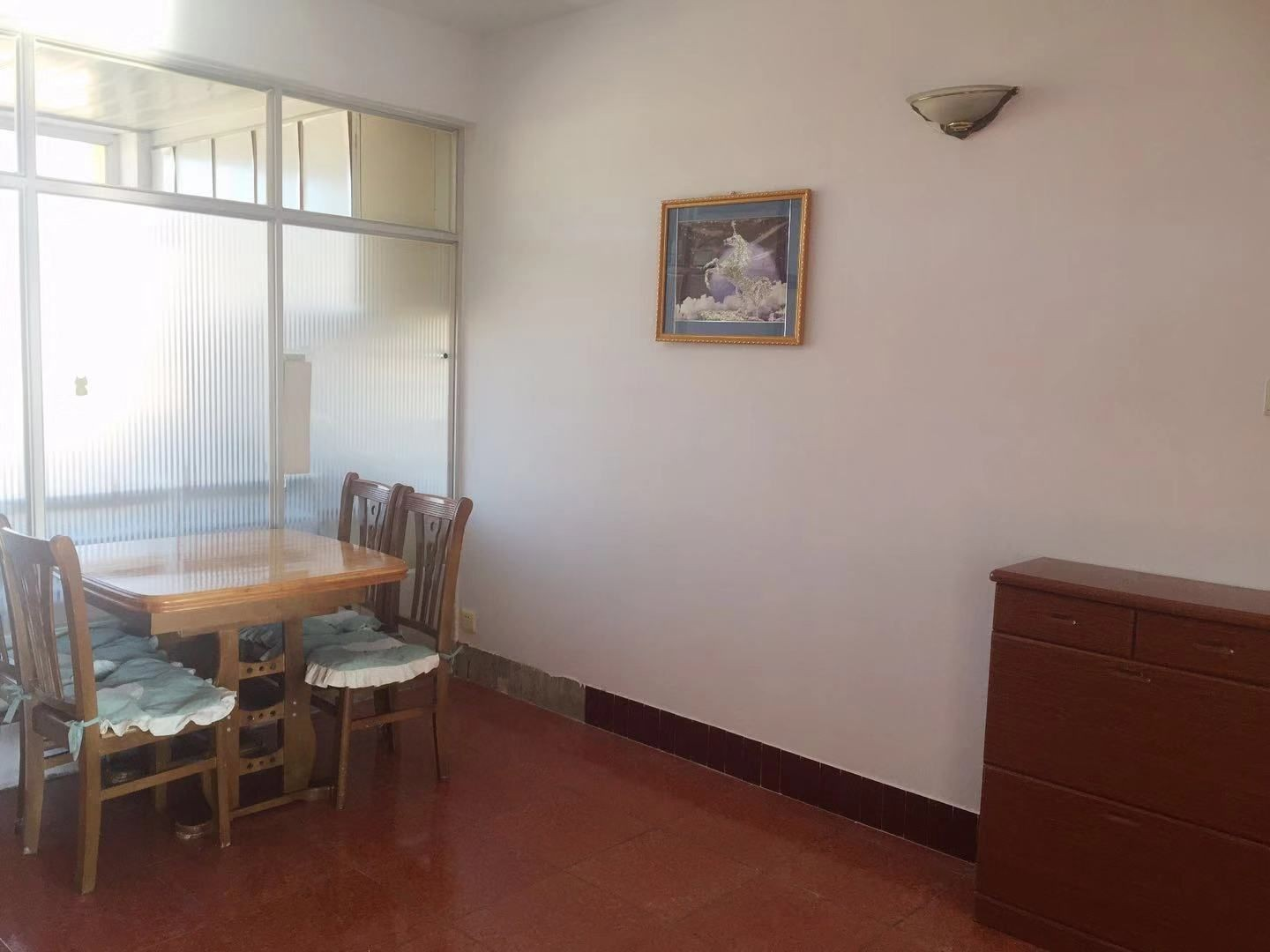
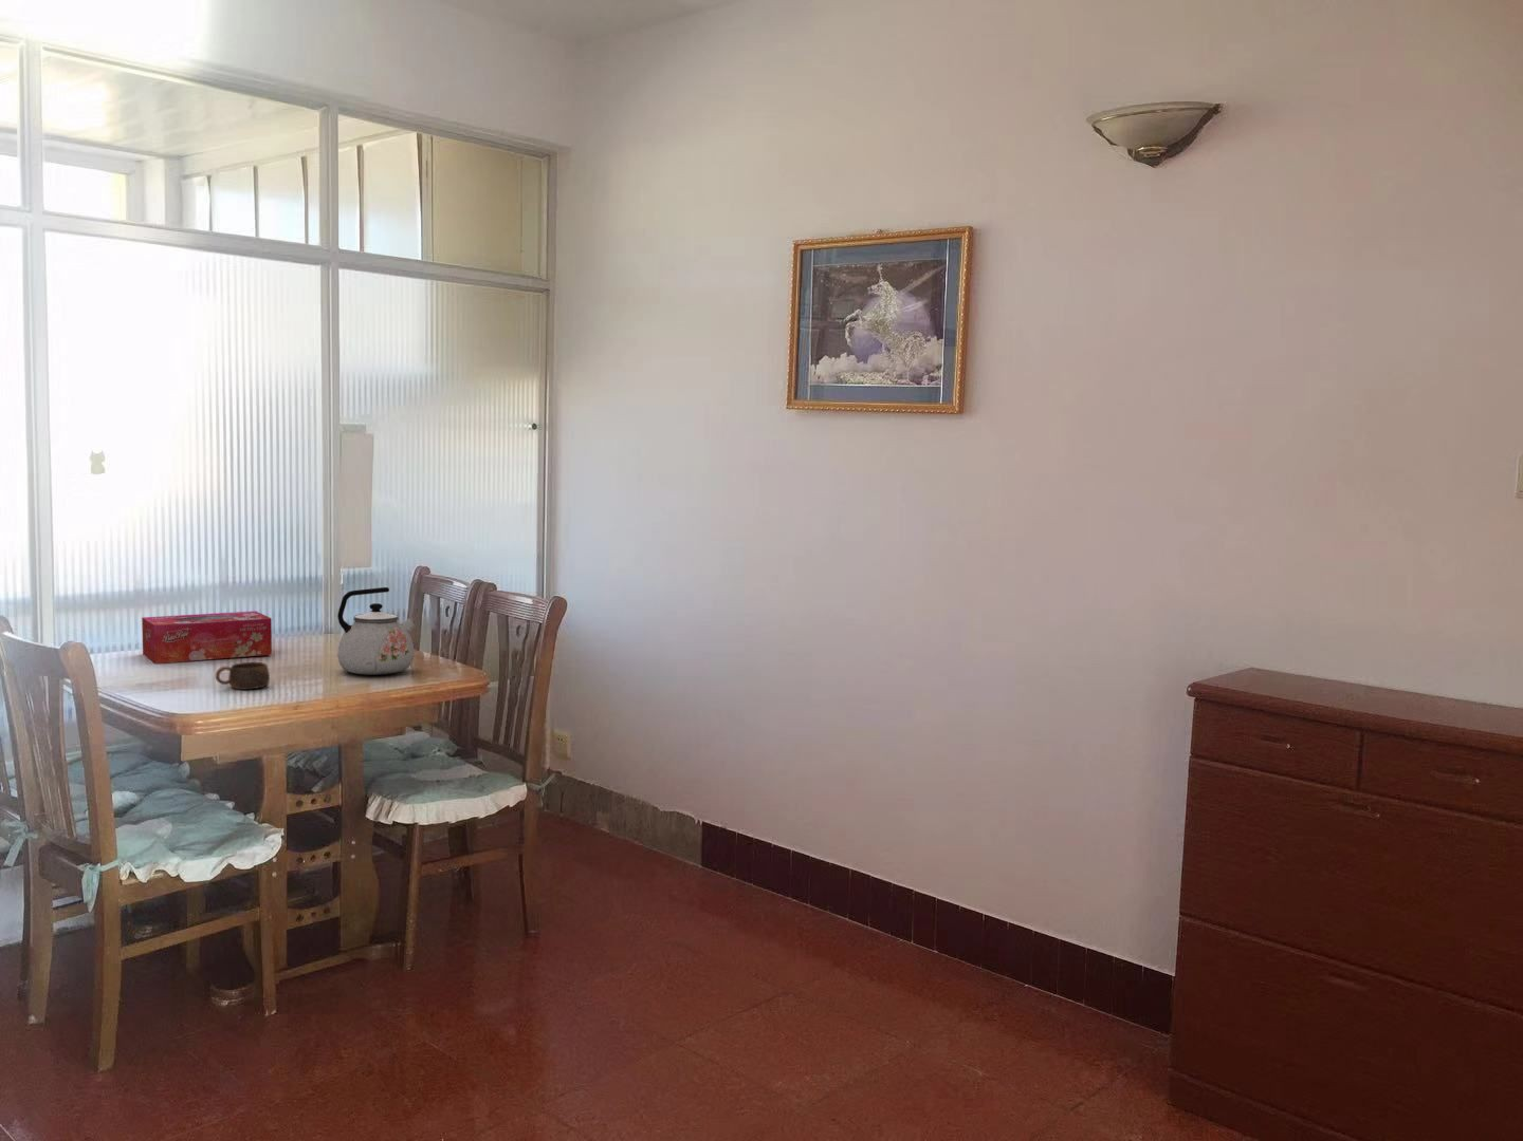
+ cup (242, 675)
+ kettle (377, 629)
+ tissue box (207, 636)
